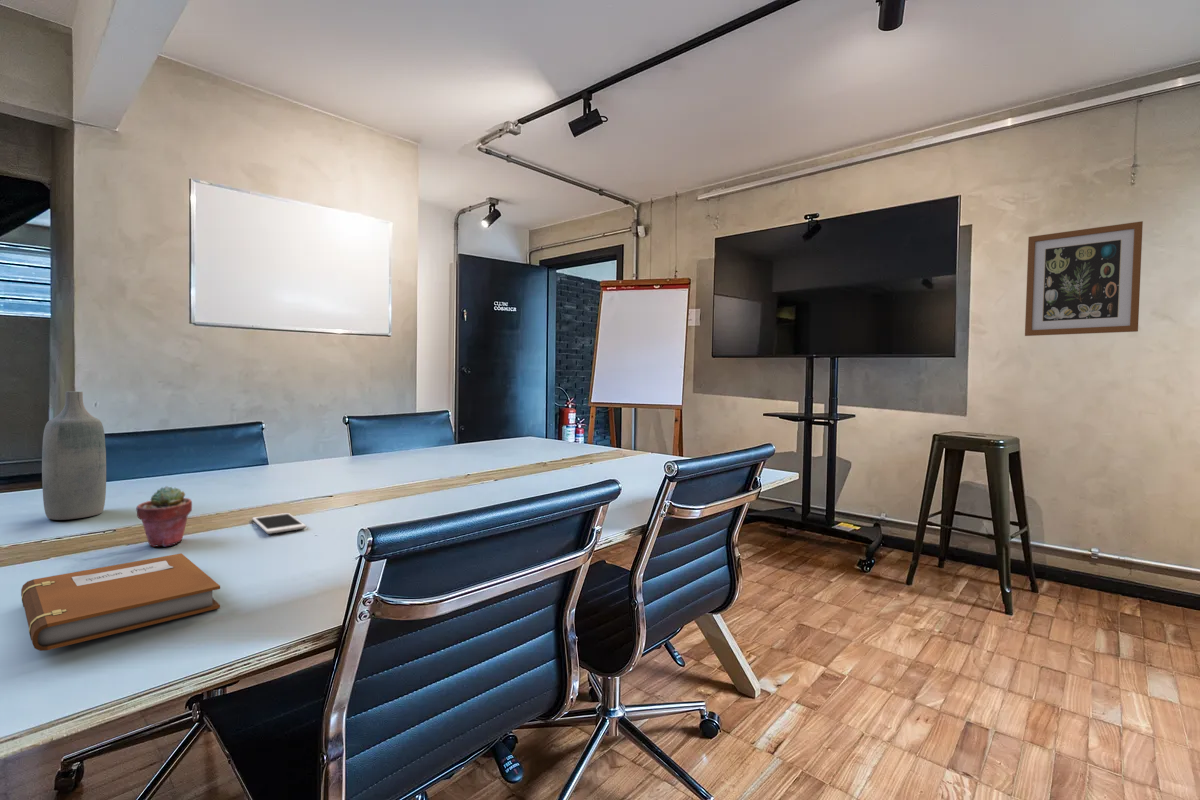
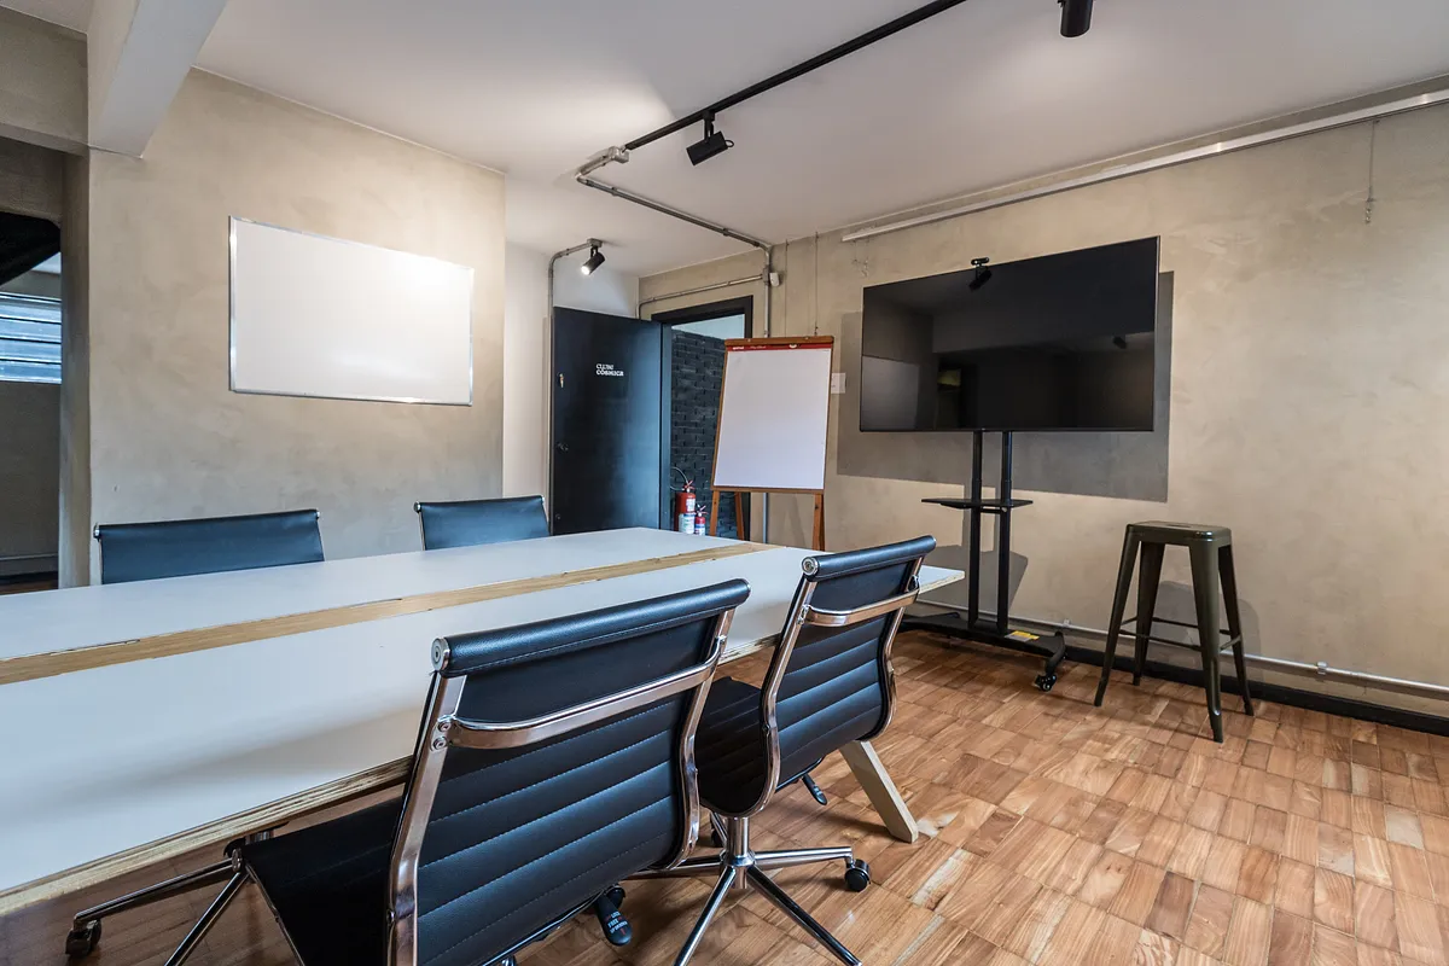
- potted succulent (165, 514)
- cell phone (278, 522)
- bottle (74, 453)
- wall art (1080, 281)
- notebook (119, 593)
